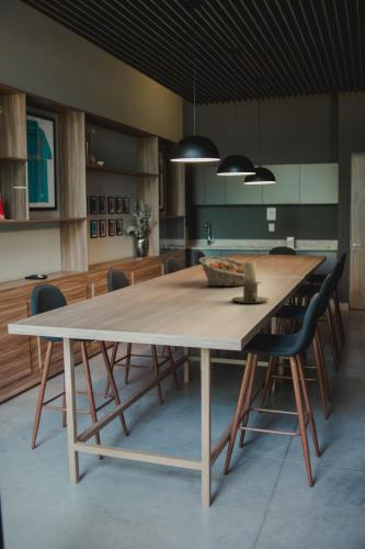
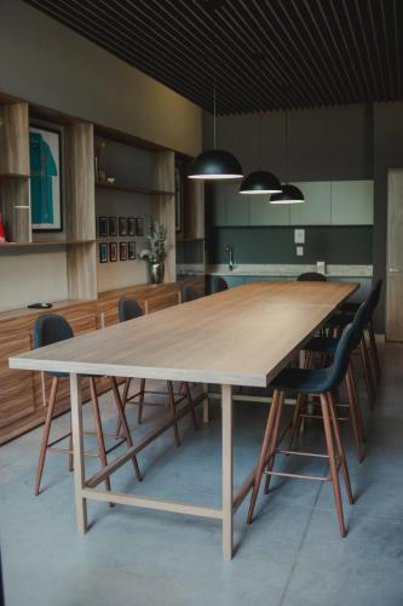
- candle holder (250, 281)
- fruit basket (226, 270)
